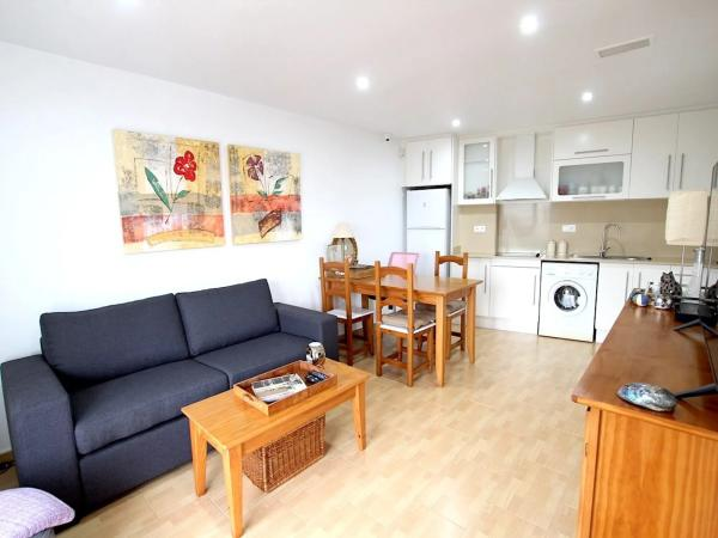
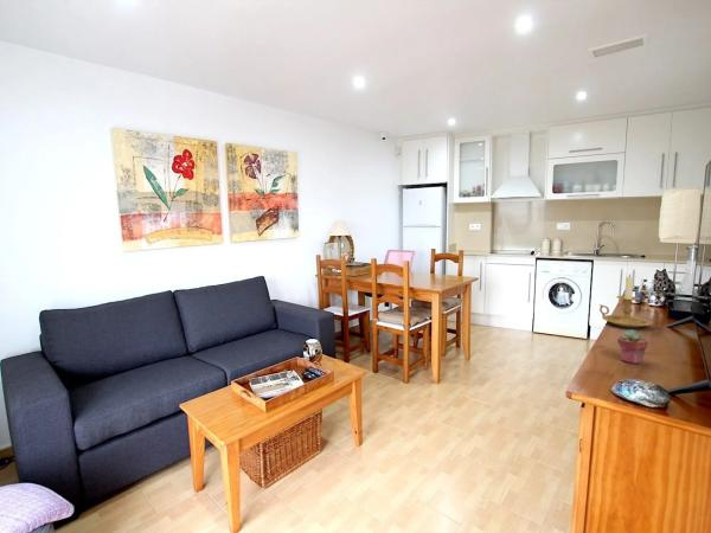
+ potted succulent (632, 345)
+ candle holder (627, 300)
